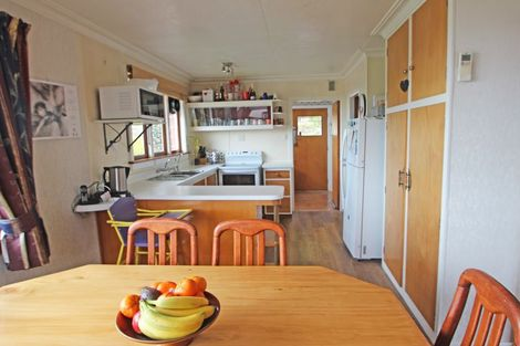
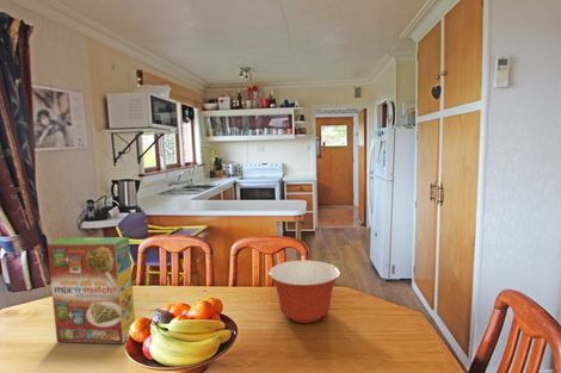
+ mixing bowl (304, 292)
+ cereal box (92, 288)
